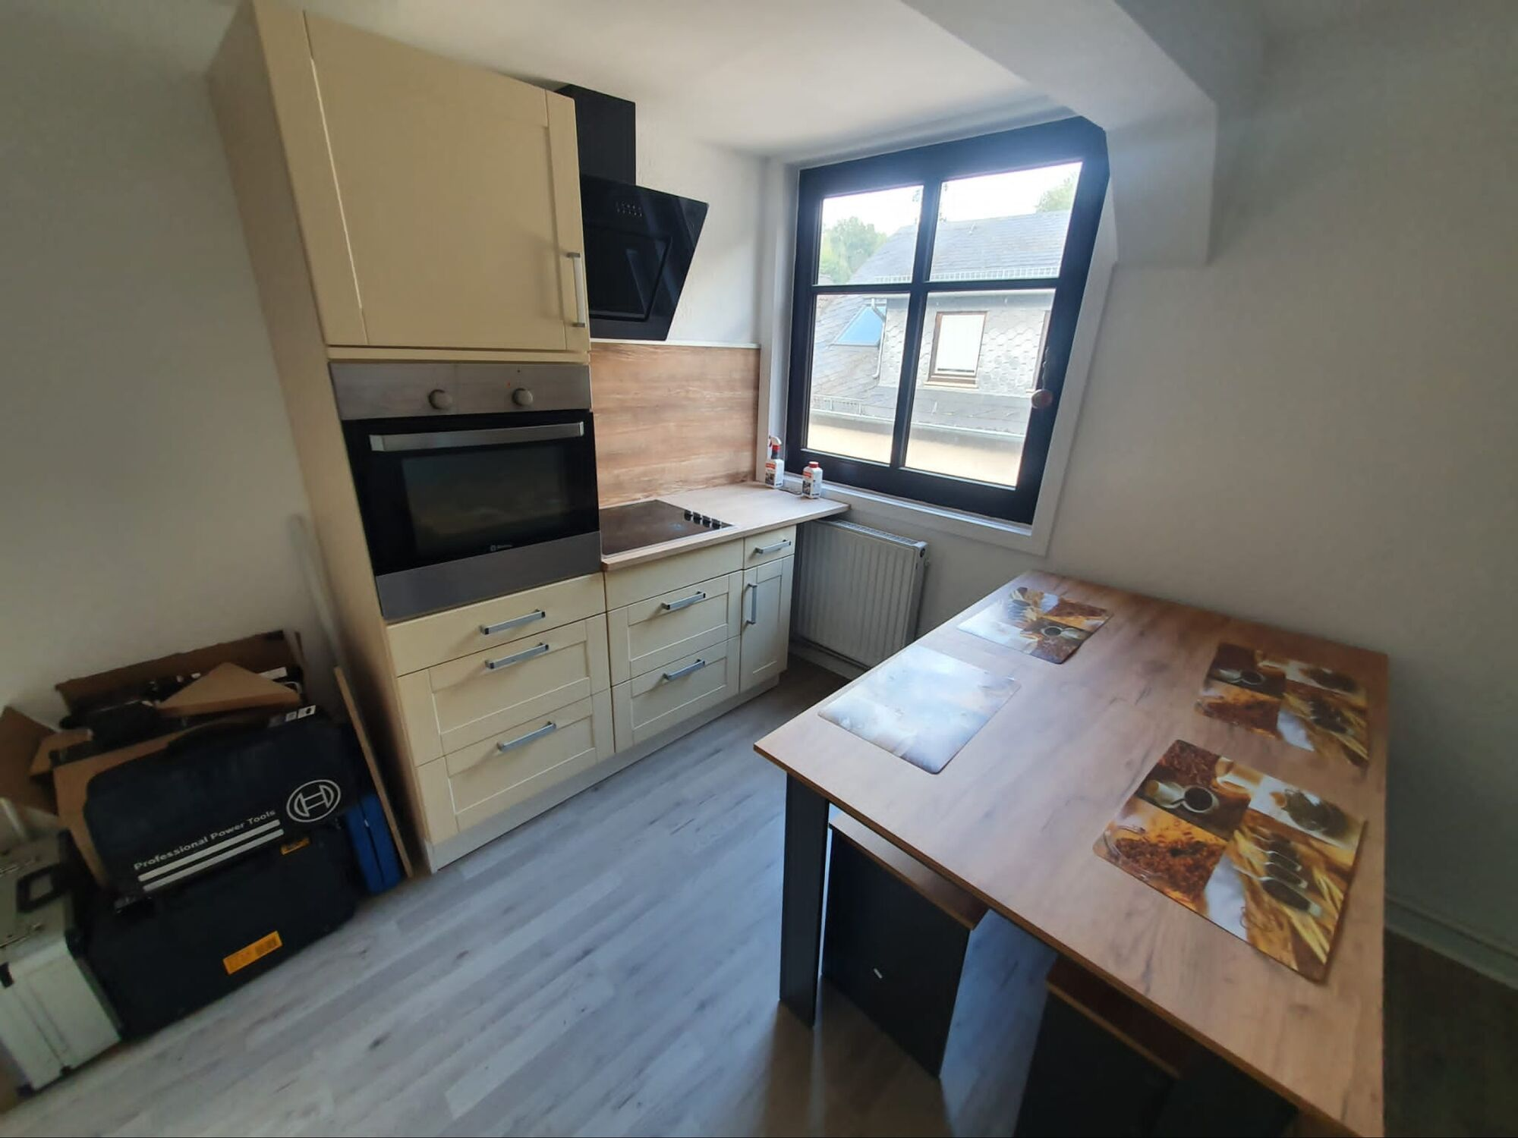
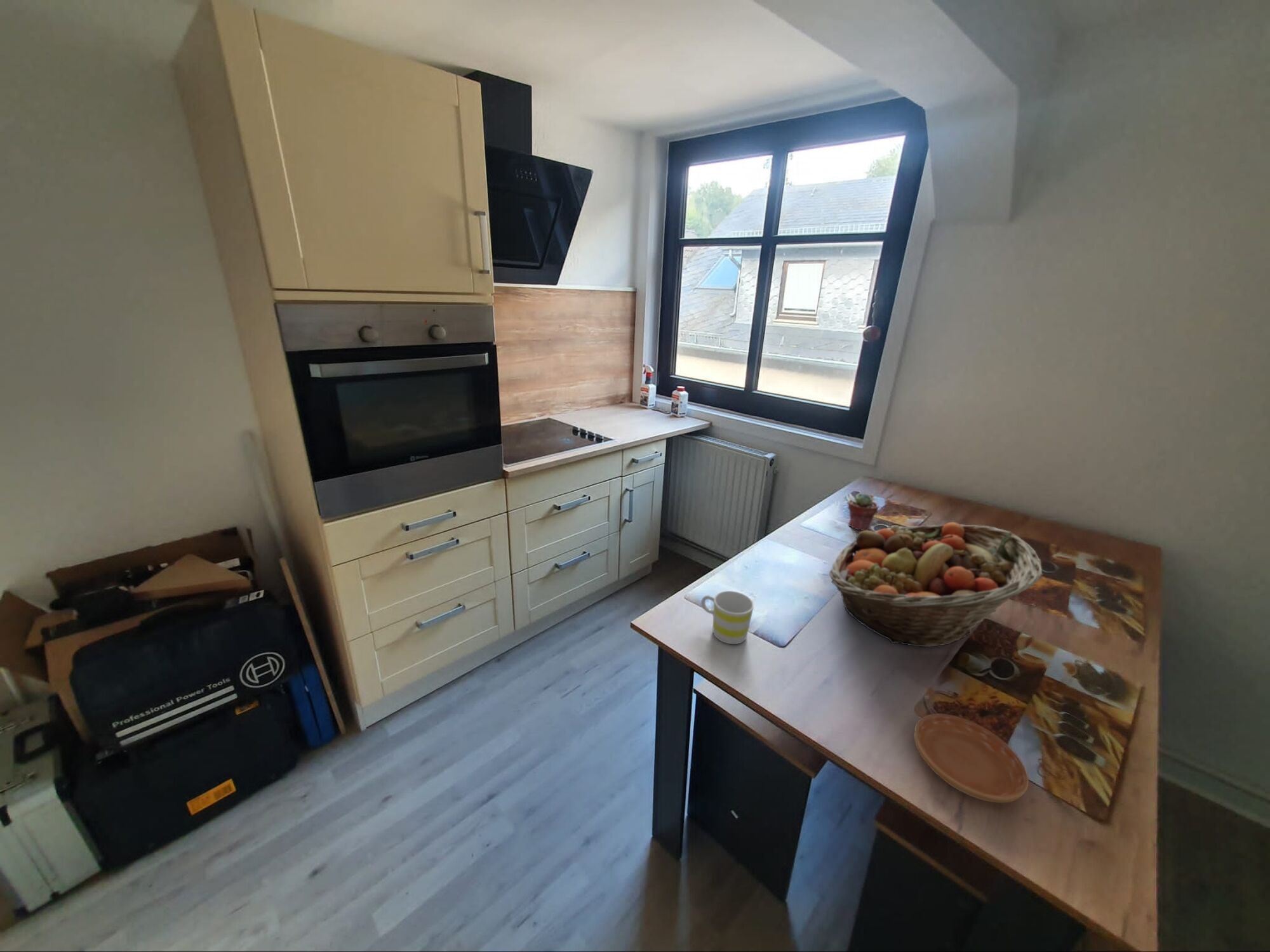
+ potted succulent (862, 510)
+ fruit basket (924, 572)
+ mug (725, 615)
+ saucer (966, 758)
